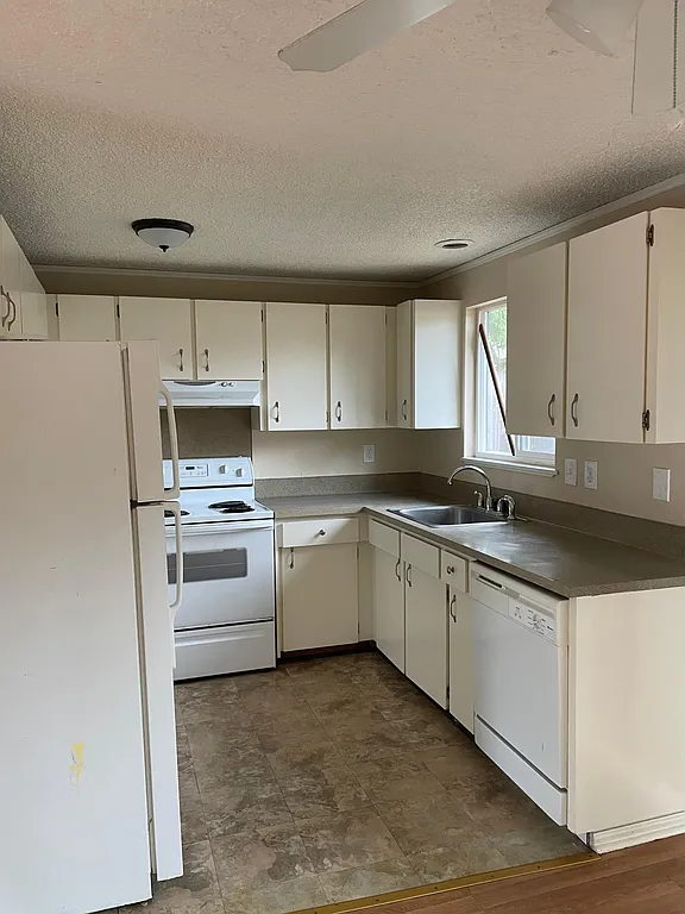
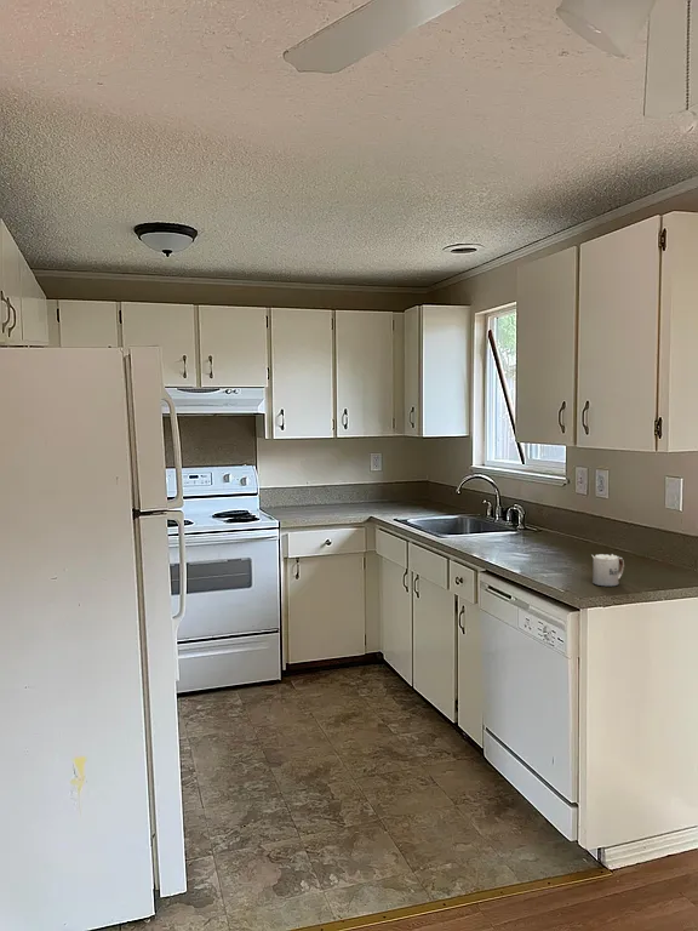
+ mug (610, 569)
